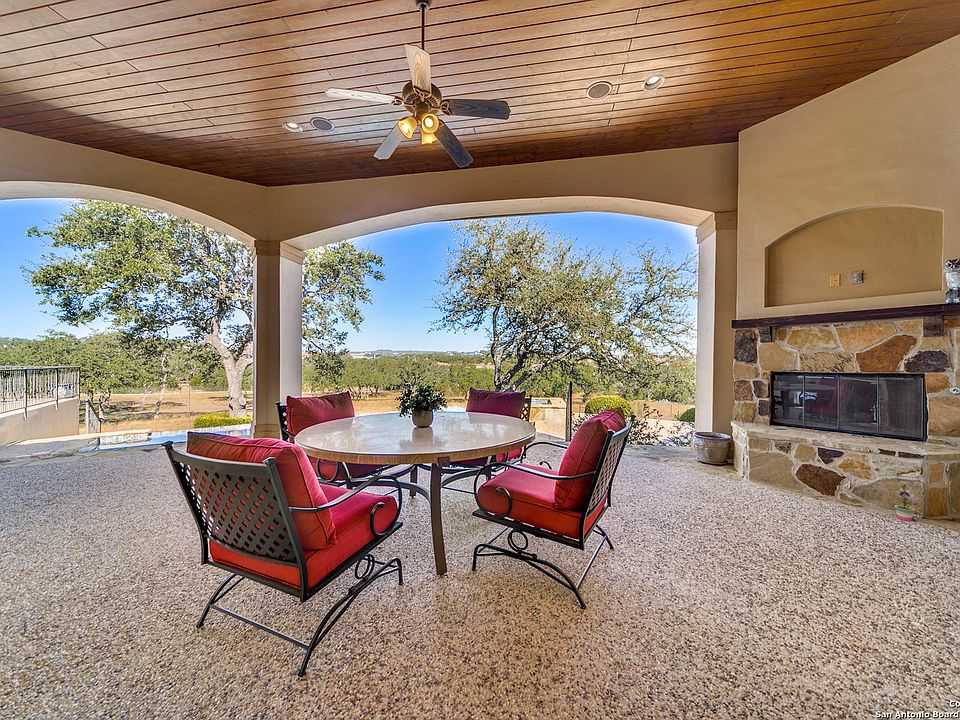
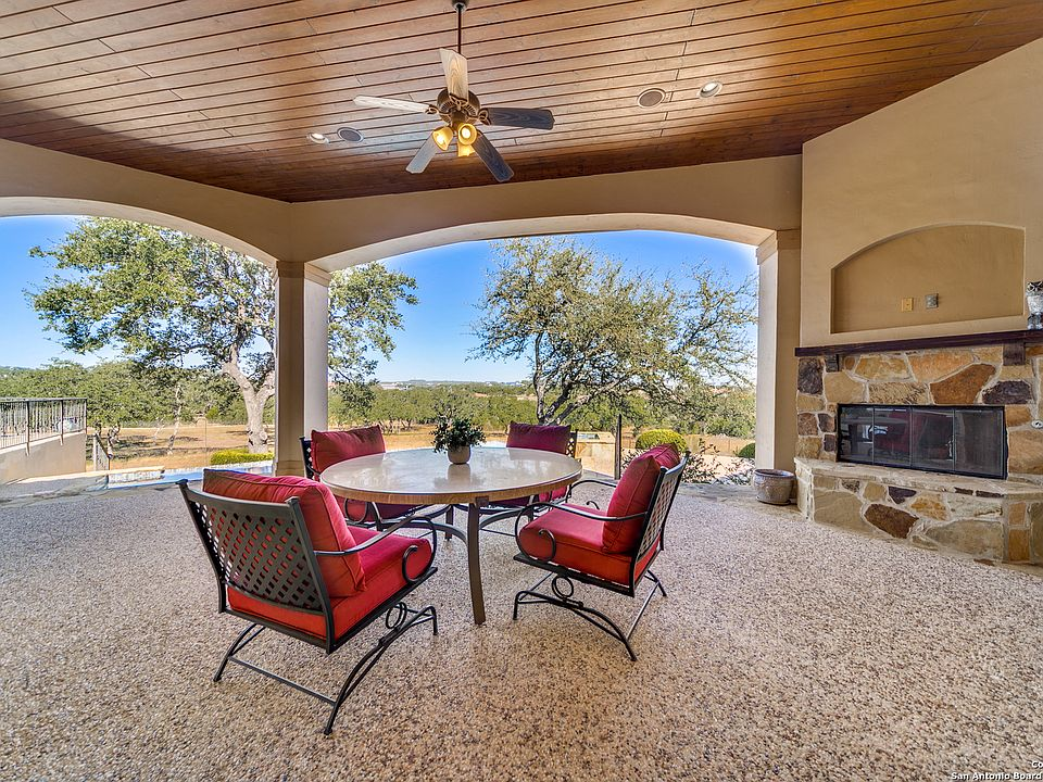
- potted plant (909, 500)
